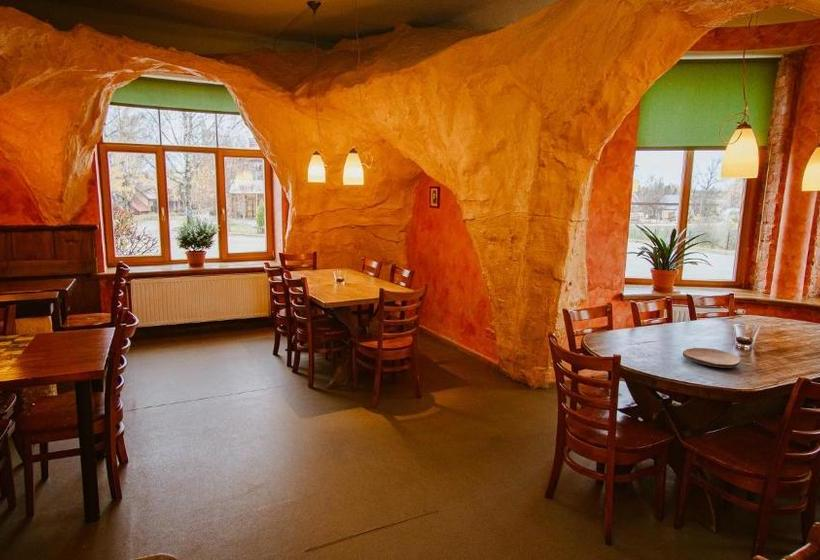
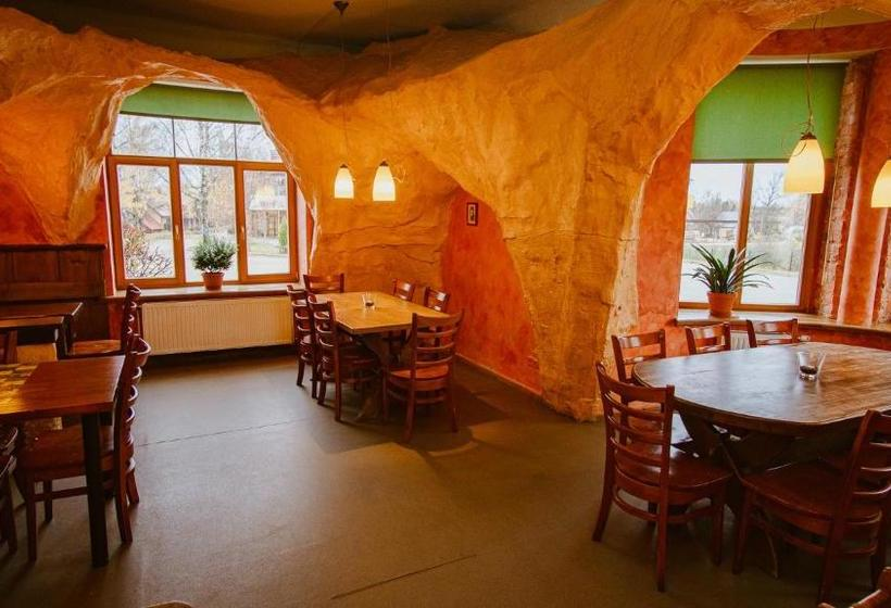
- plate (710, 358)
